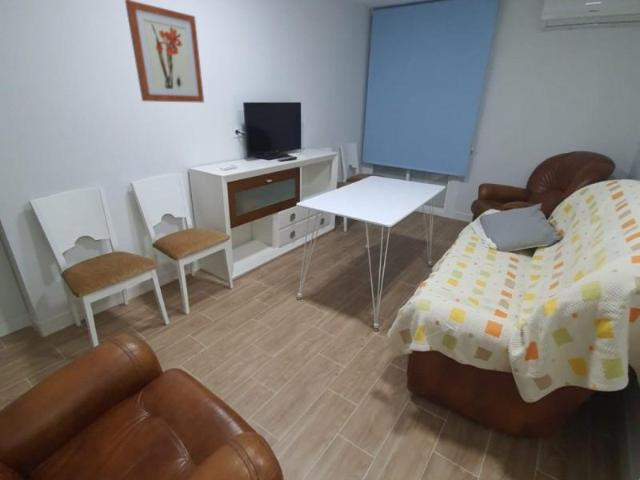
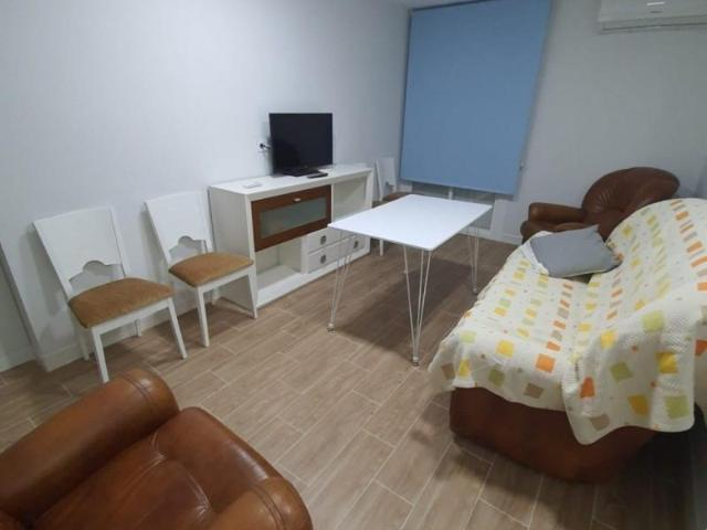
- wall art (169, 57)
